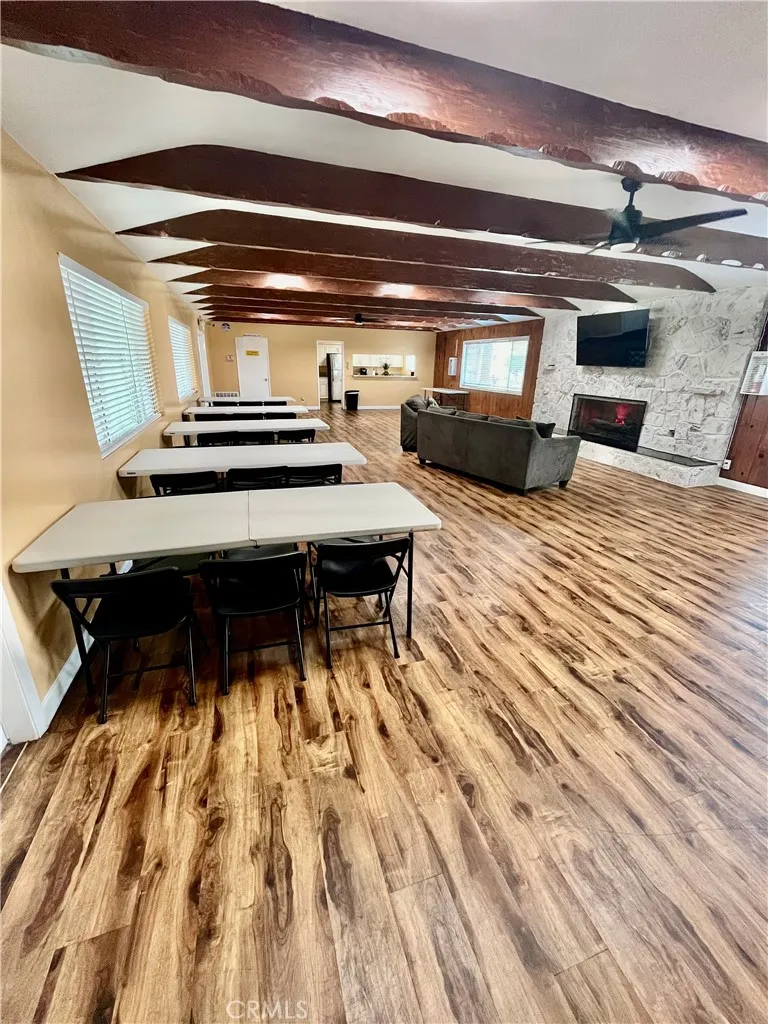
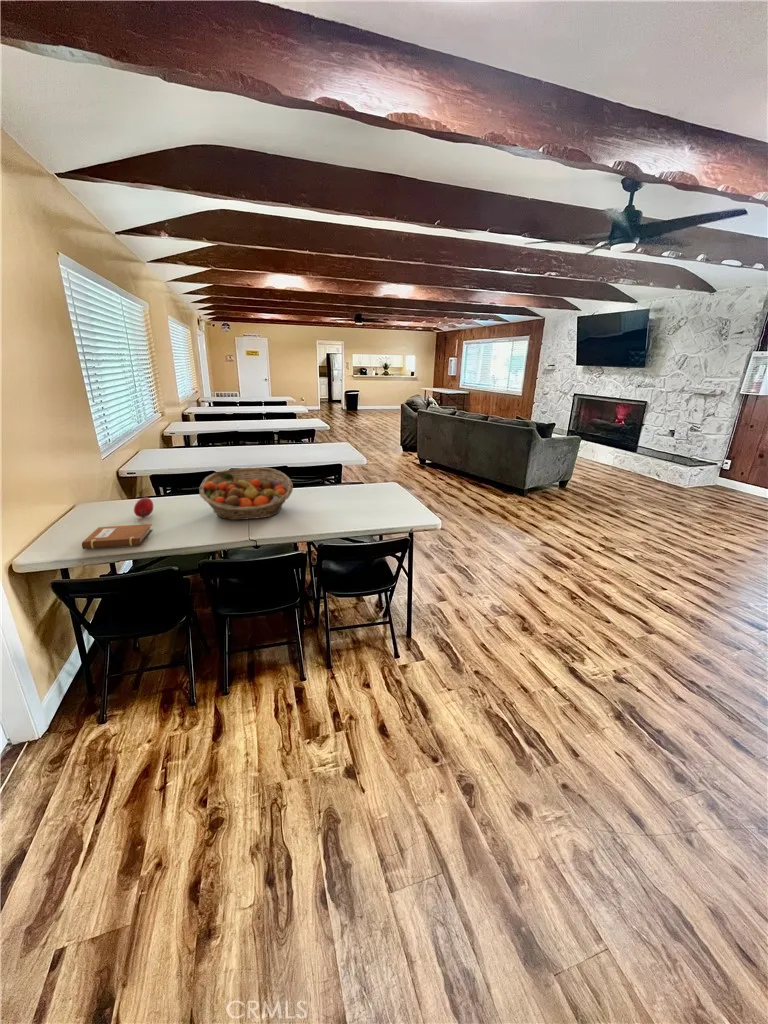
+ notebook (117, 536)
+ fruit (143, 507)
+ fruit basket (247, 493)
